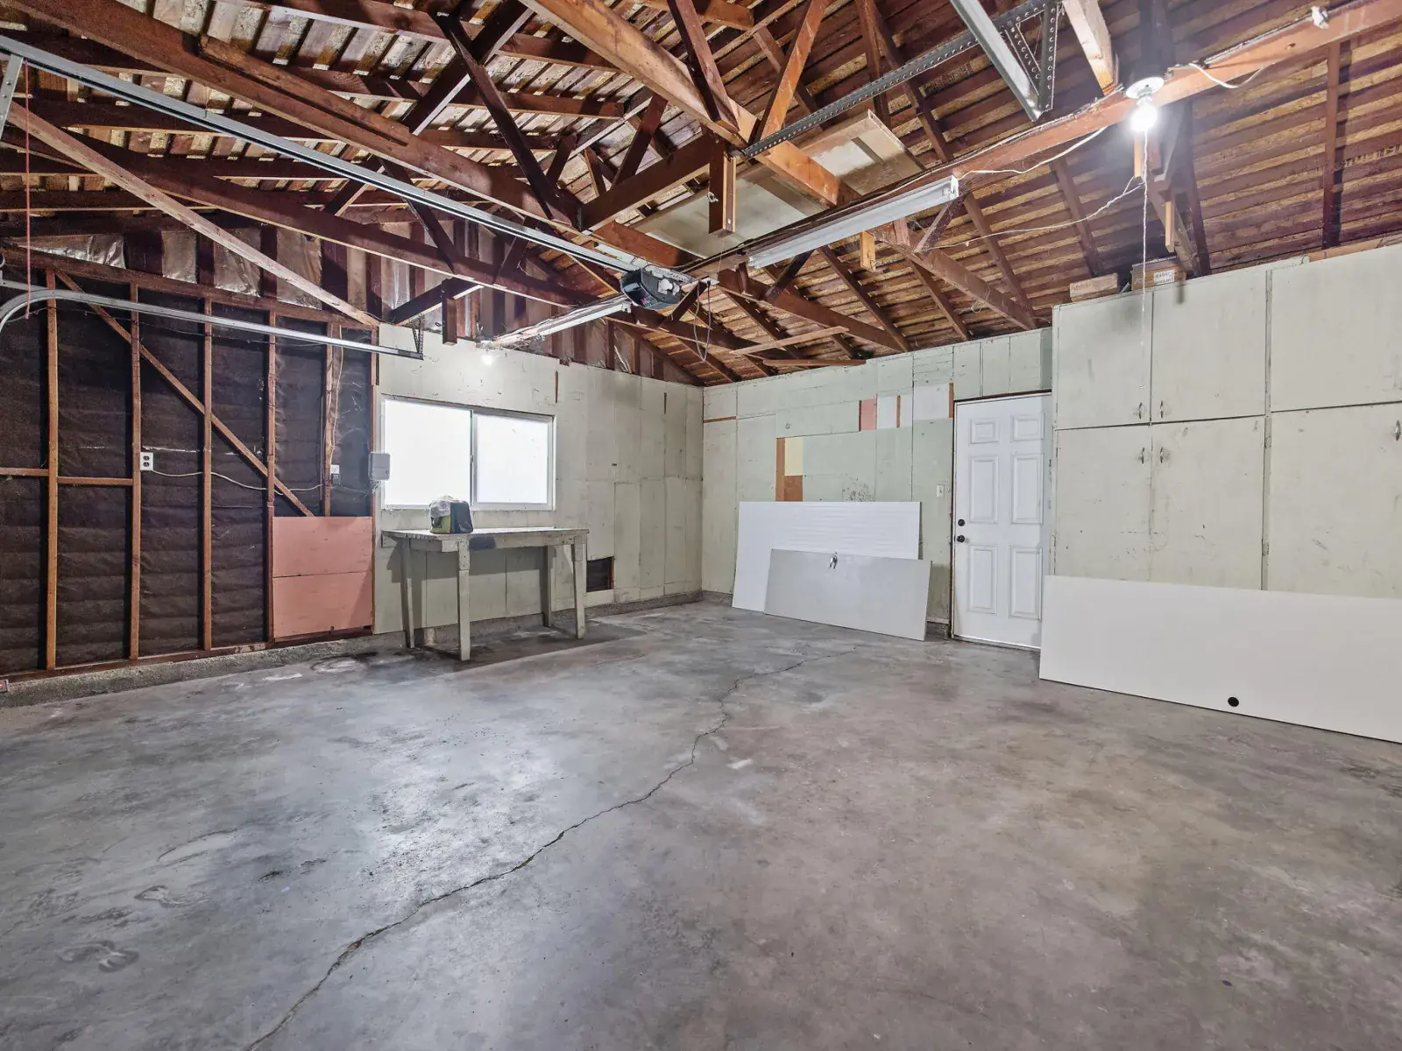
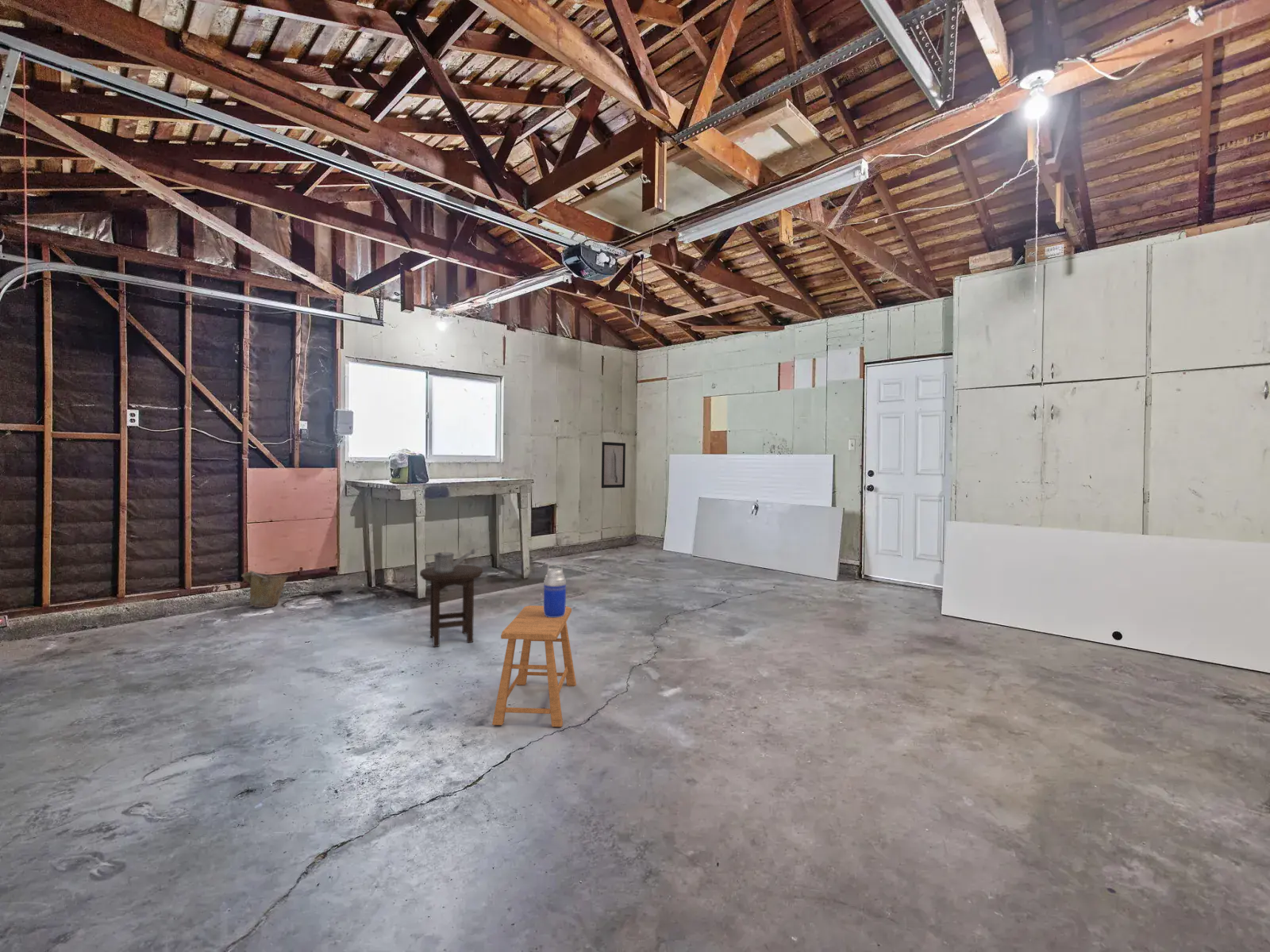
+ stool (452, 612)
+ wall art (614, 465)
+ watering can (450, 559)
+ bucket (265, 587)
+ thermos (555, 589)
+ stool (538, 665)
